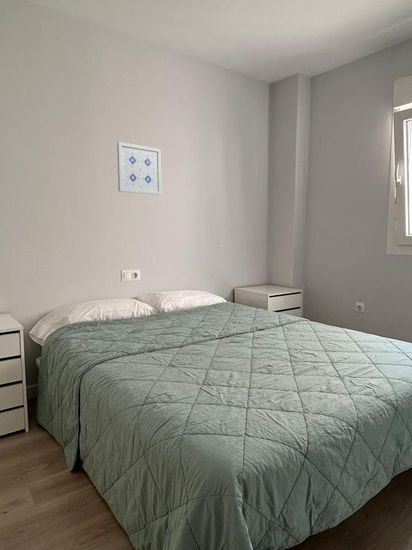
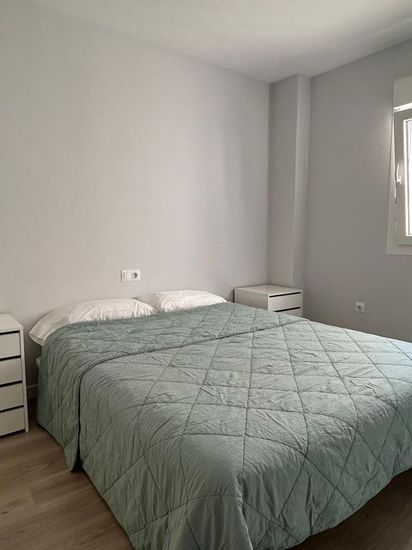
- wall art (140, 169)
